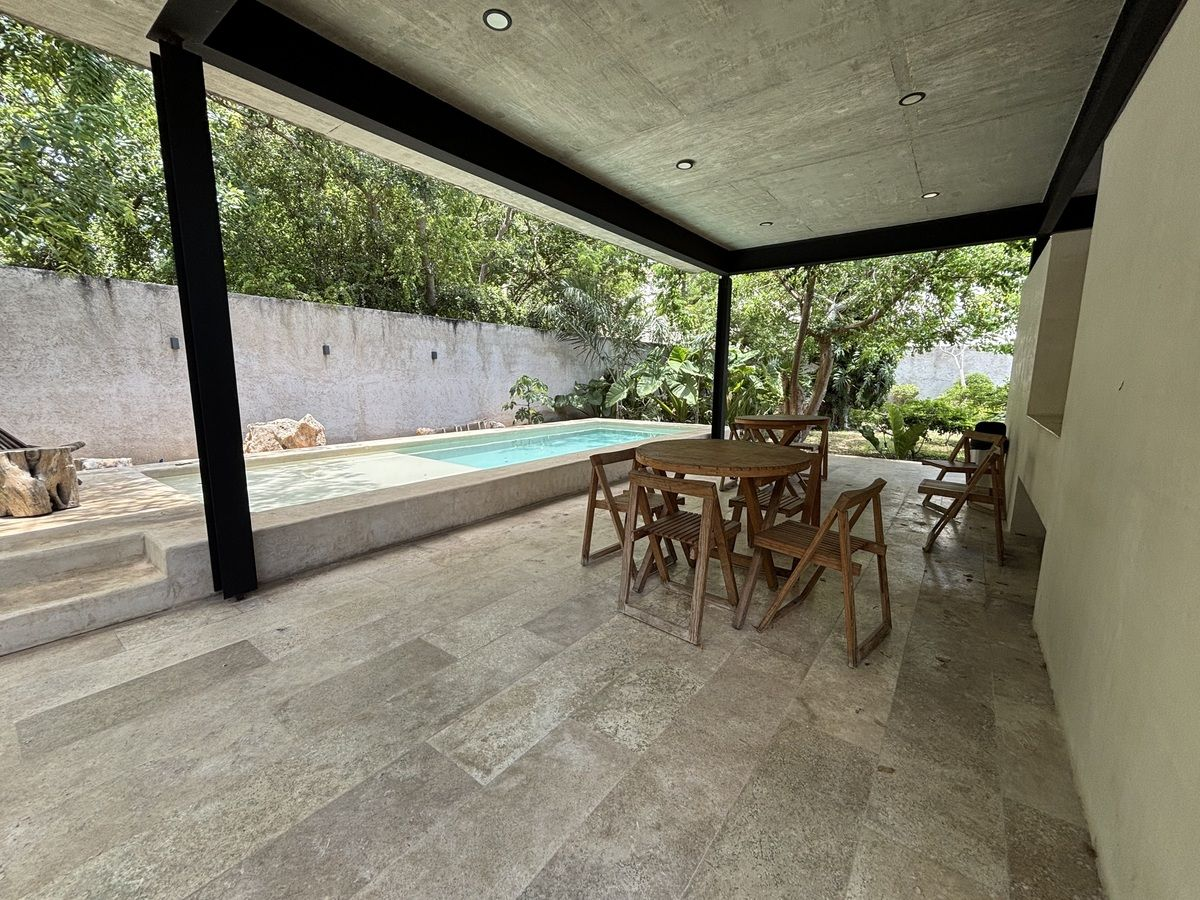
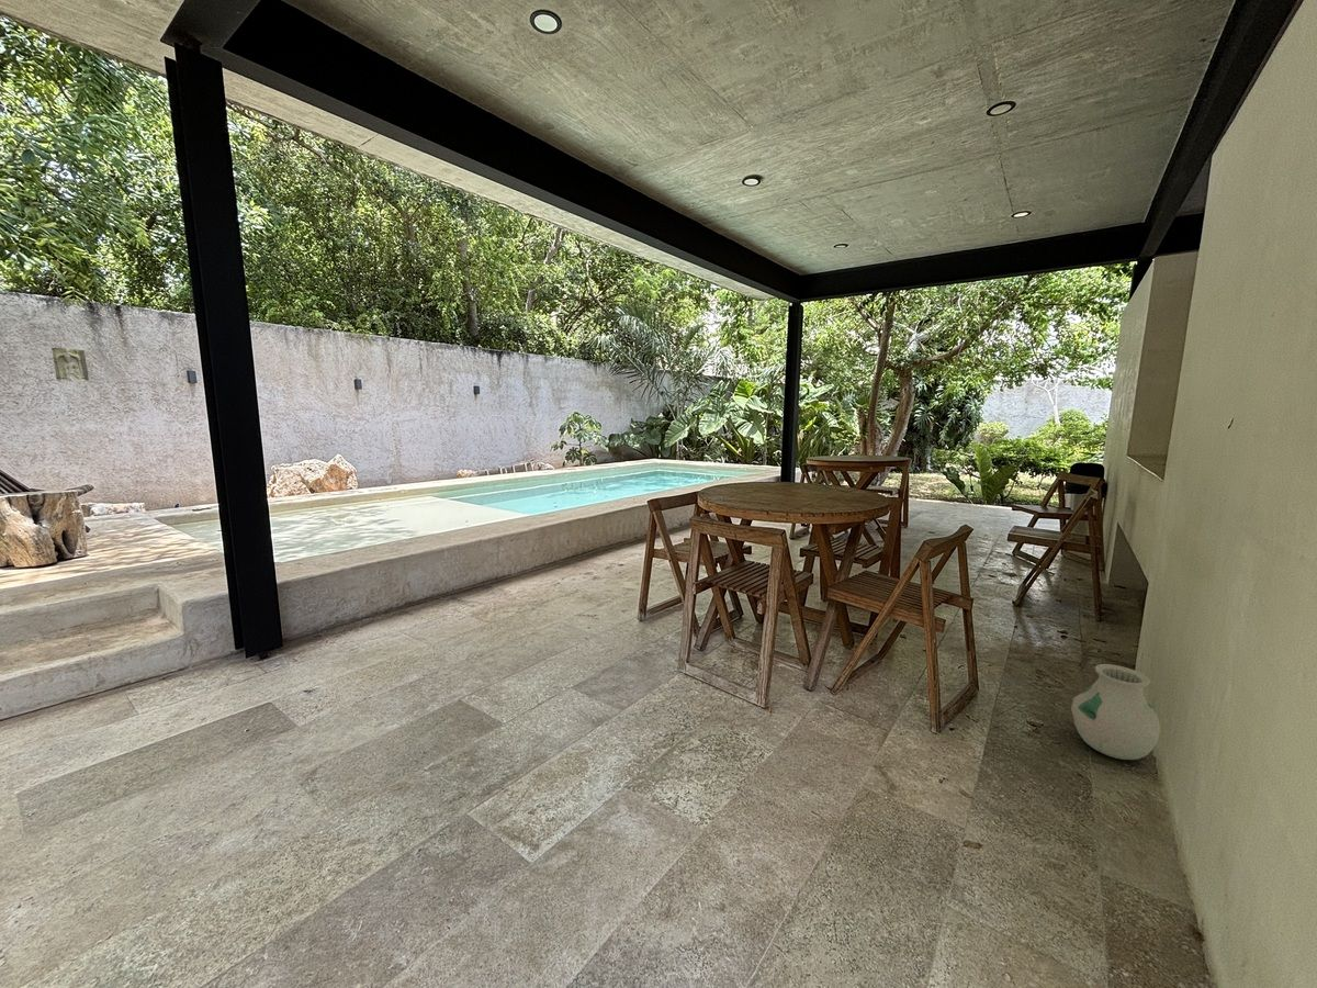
+ vase (1114, 710)
+ decorative relief (70, 364)
